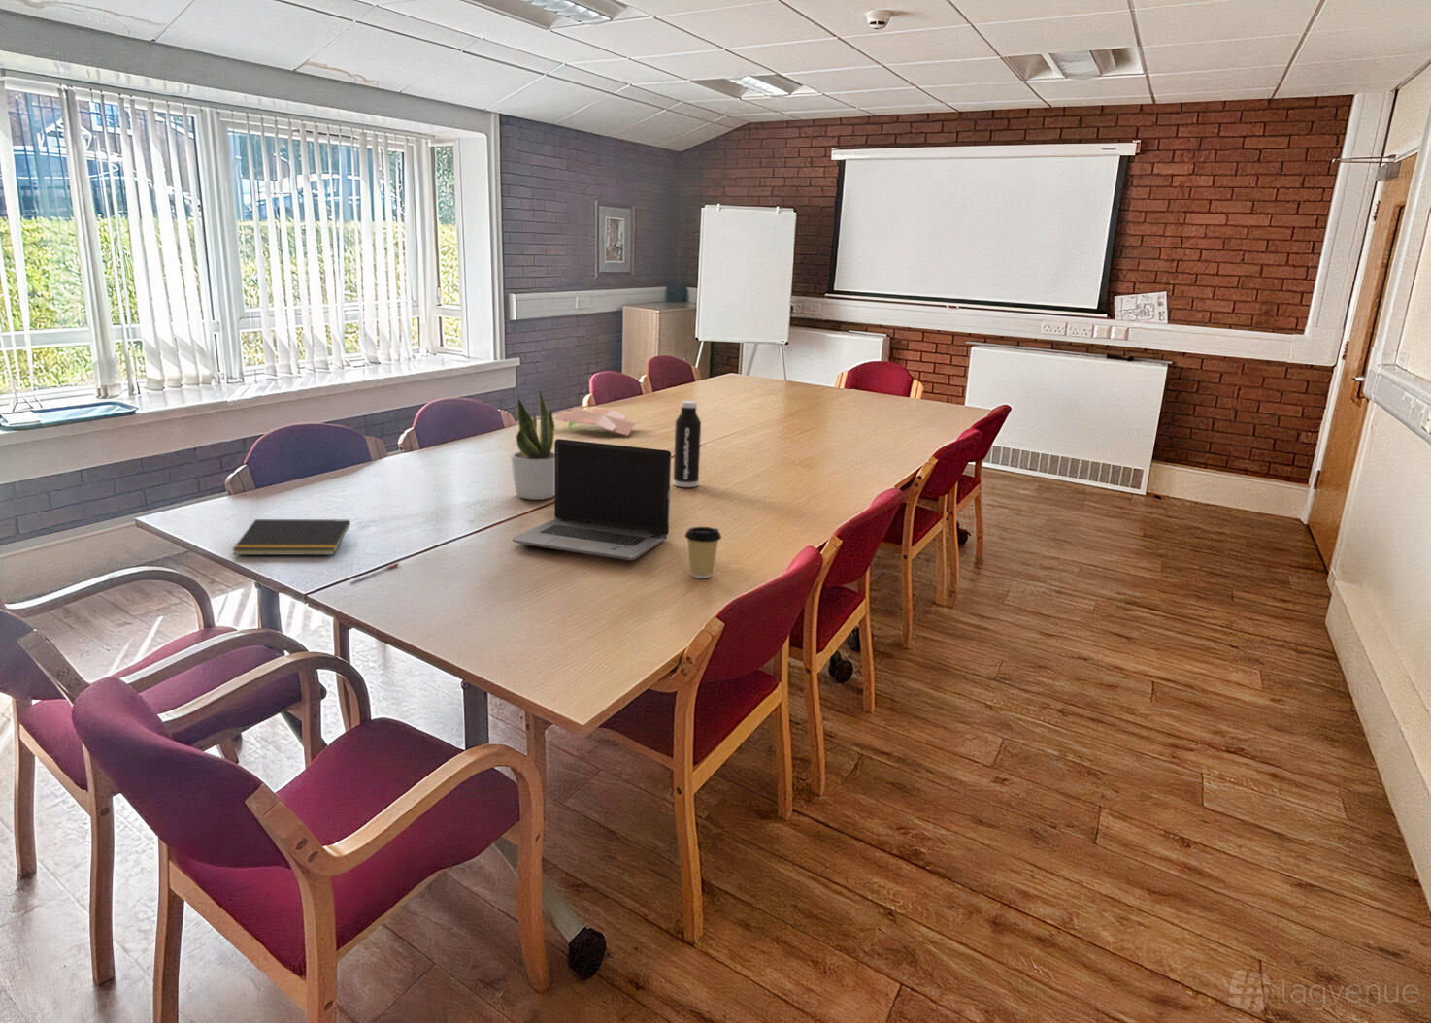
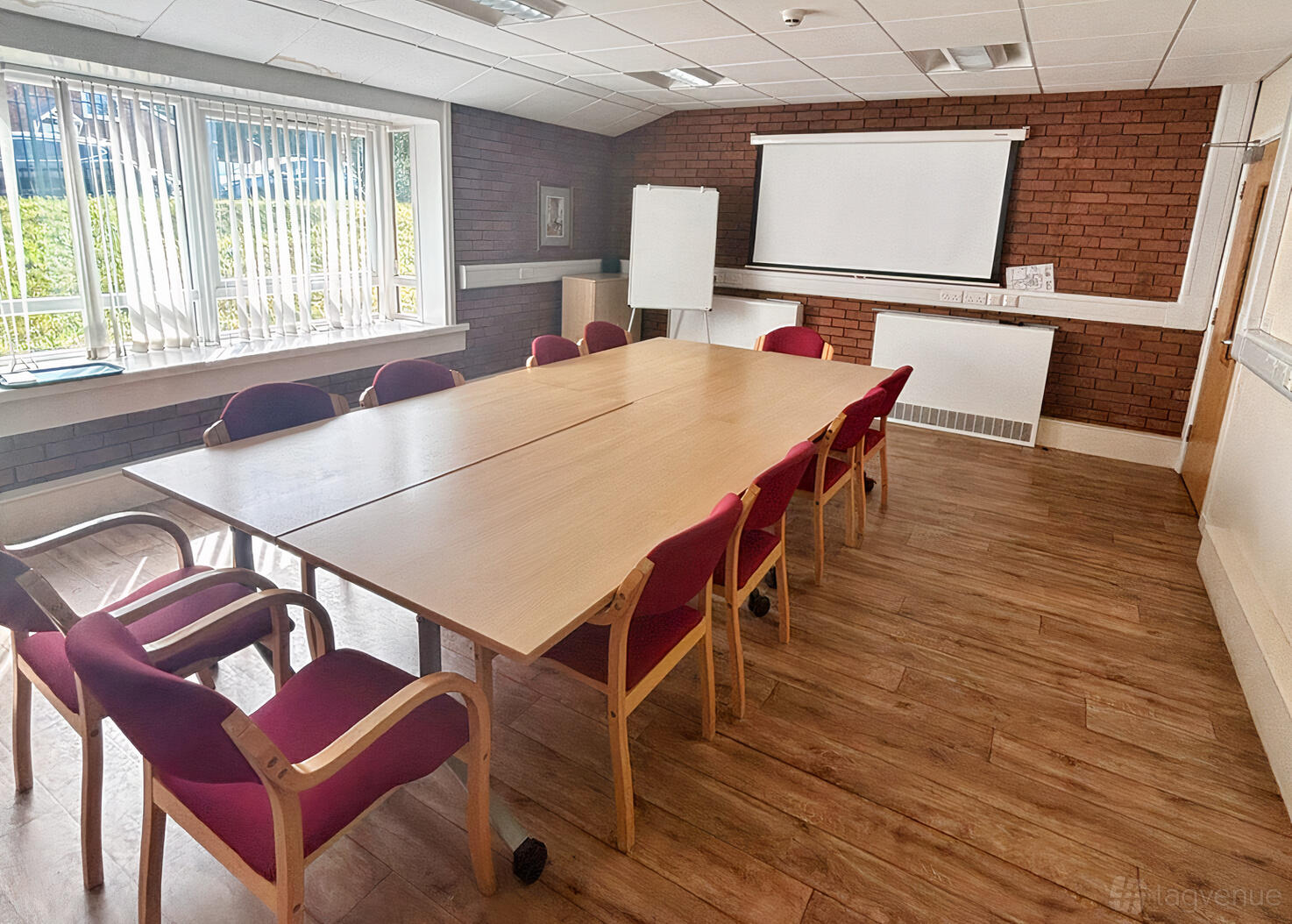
- water bottle (688, 444)
- coffee cup (702, 551)
- pen (374, 572)
- potted plant (537, 440)
- laptop computer (591, 498)
- notepad (294, 536)
- papers (597, 420)
